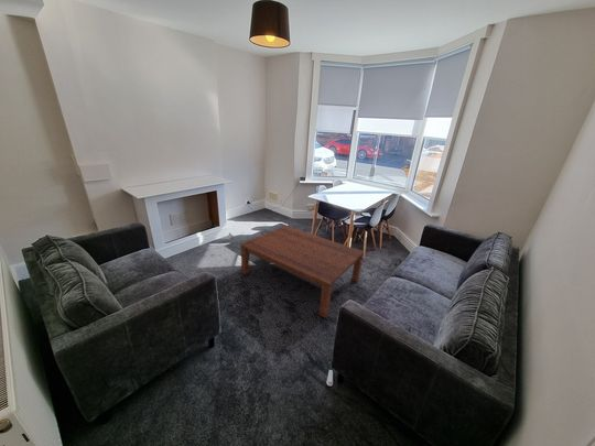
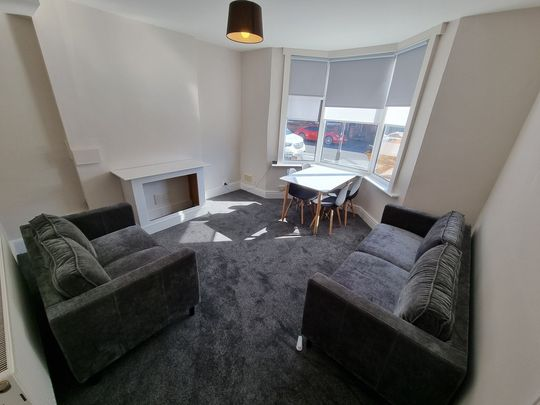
- coffee table (301, 262)
